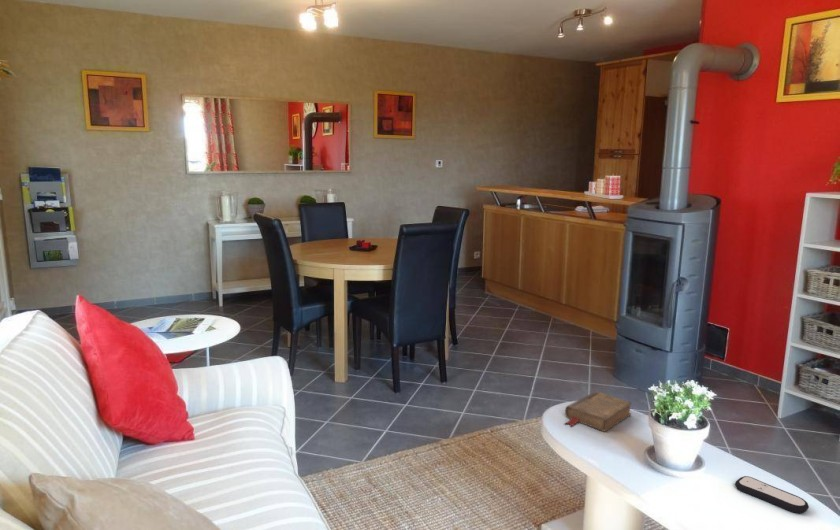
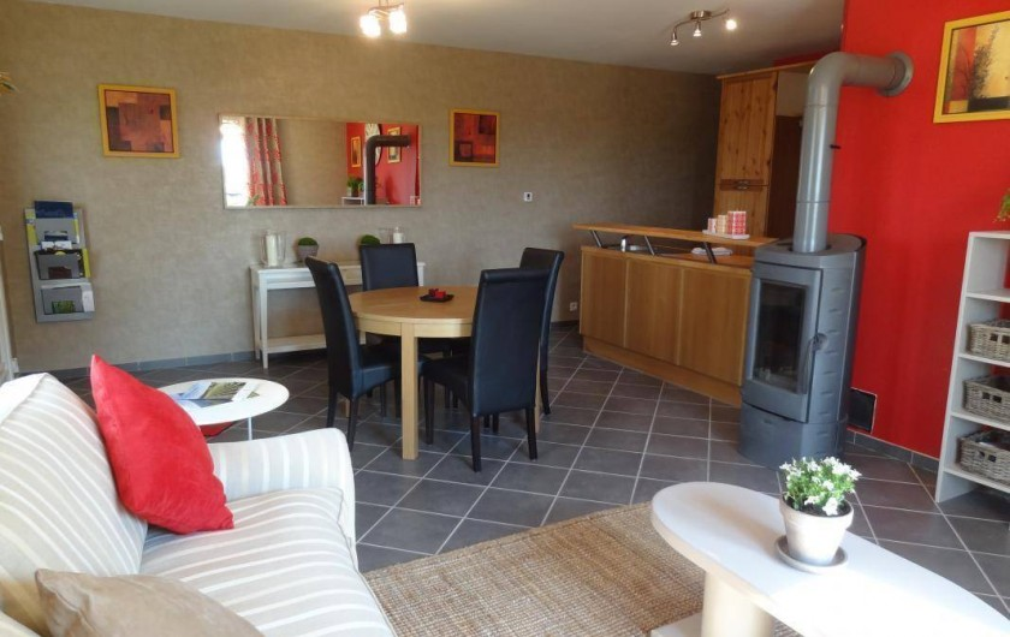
- book (594, 412)
- remote control (771, 494)
